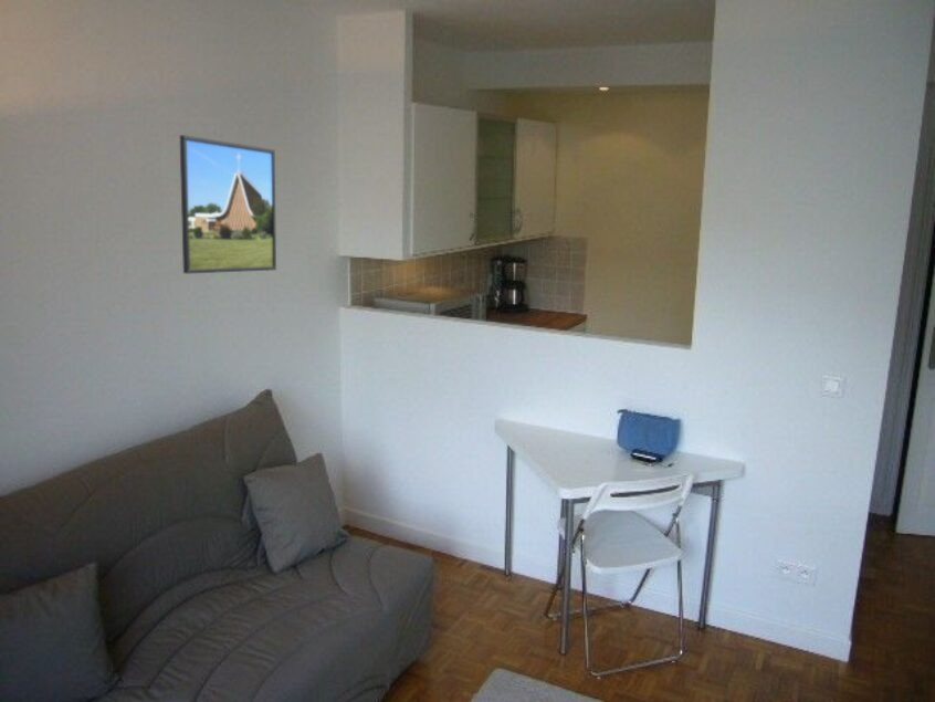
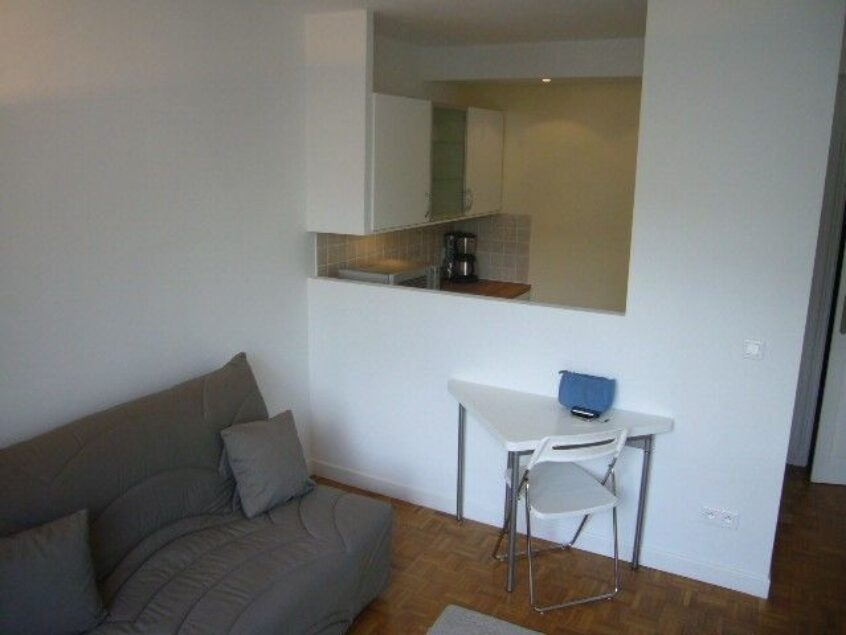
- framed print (231, 208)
